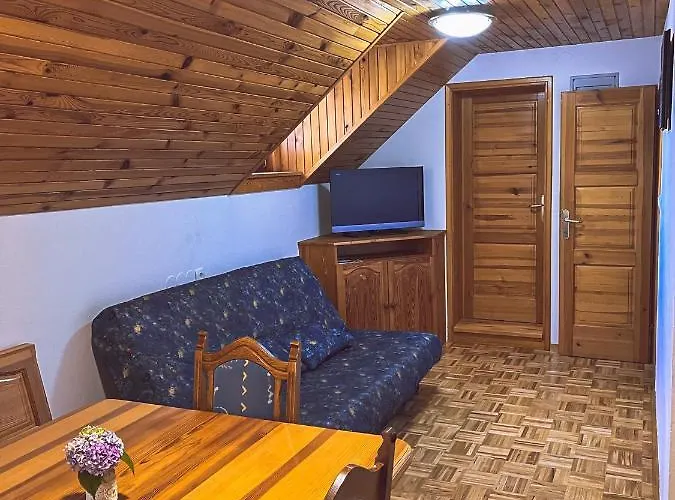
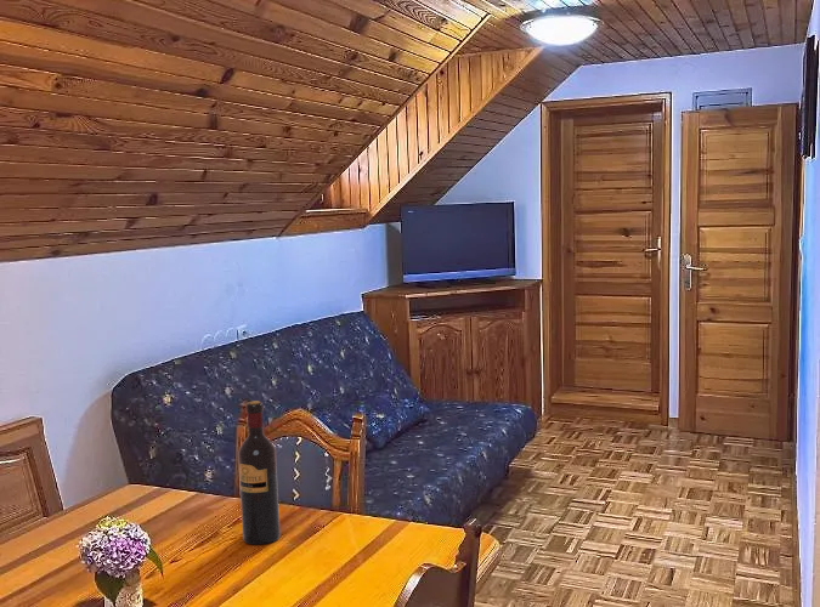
+ wine bottle (258, 470)
